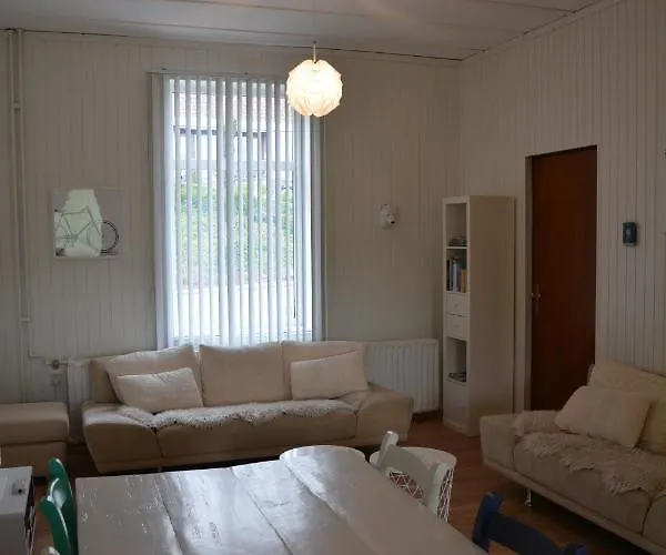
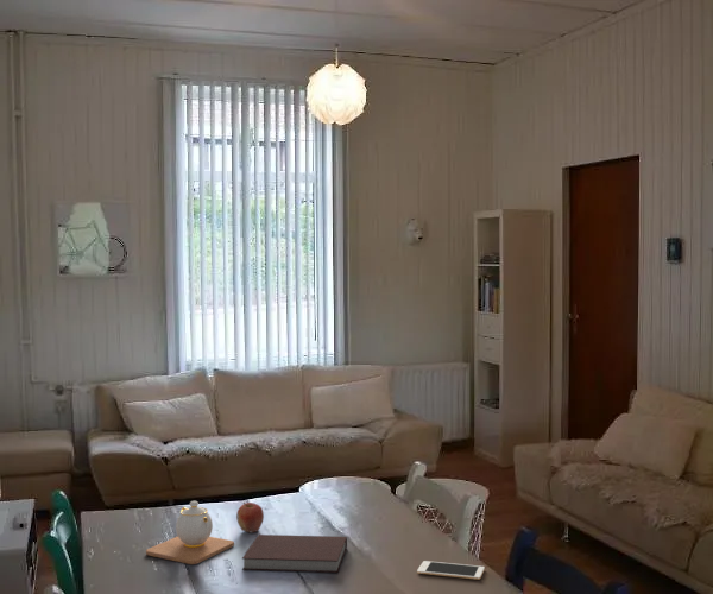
+ teapot (190, 525)
+ fruit (250, 516)
+ cell phone (450, 569)
+ notebook (296, 552)
